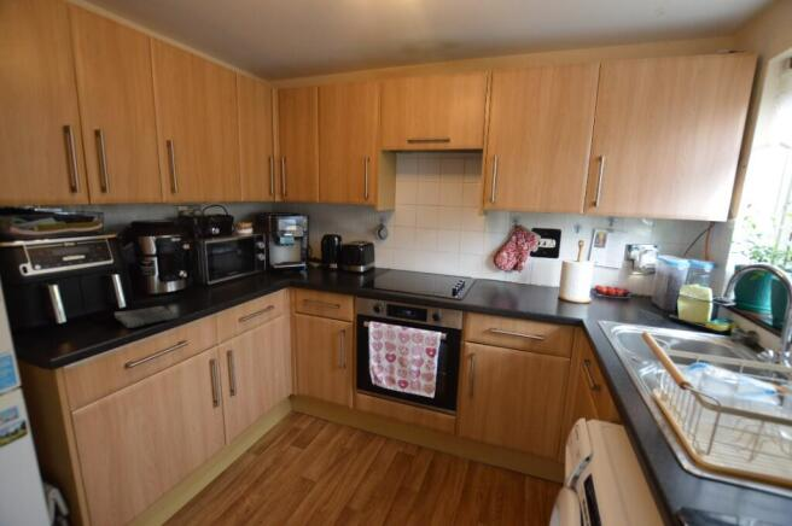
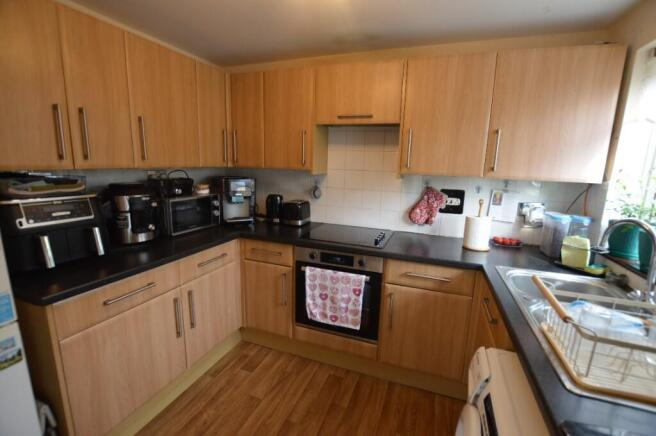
- dish towel (146, 315)
